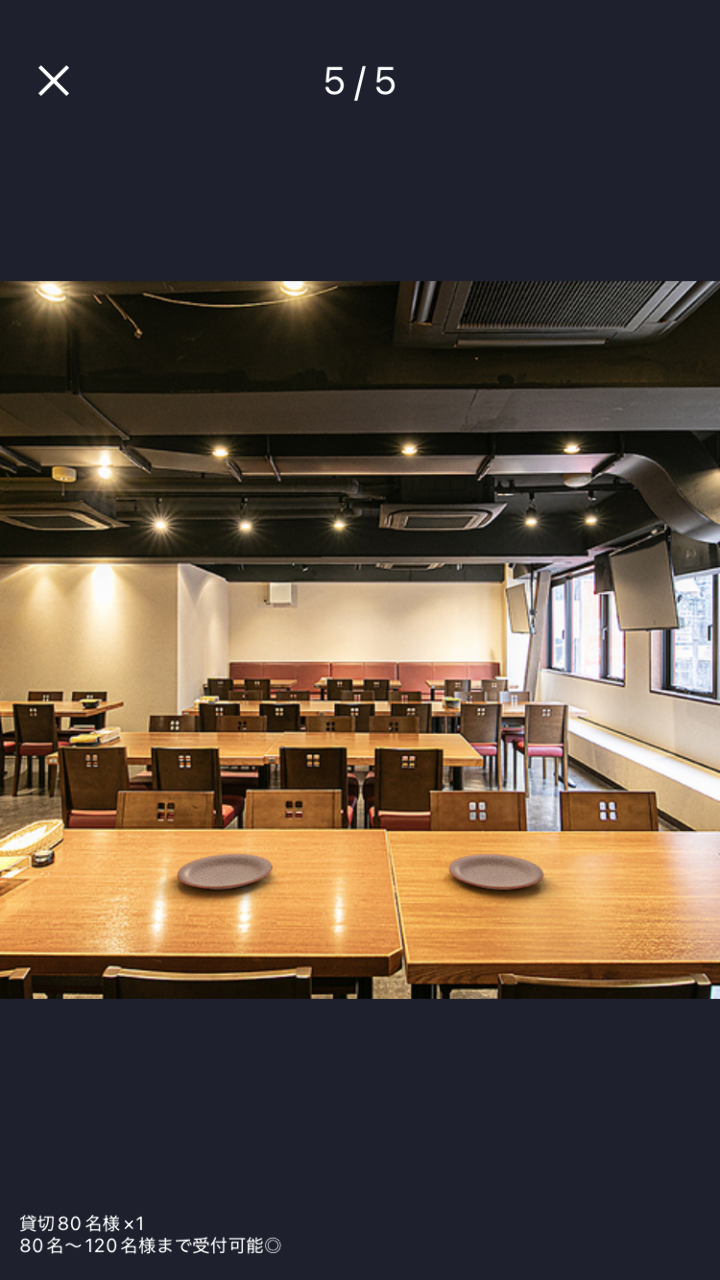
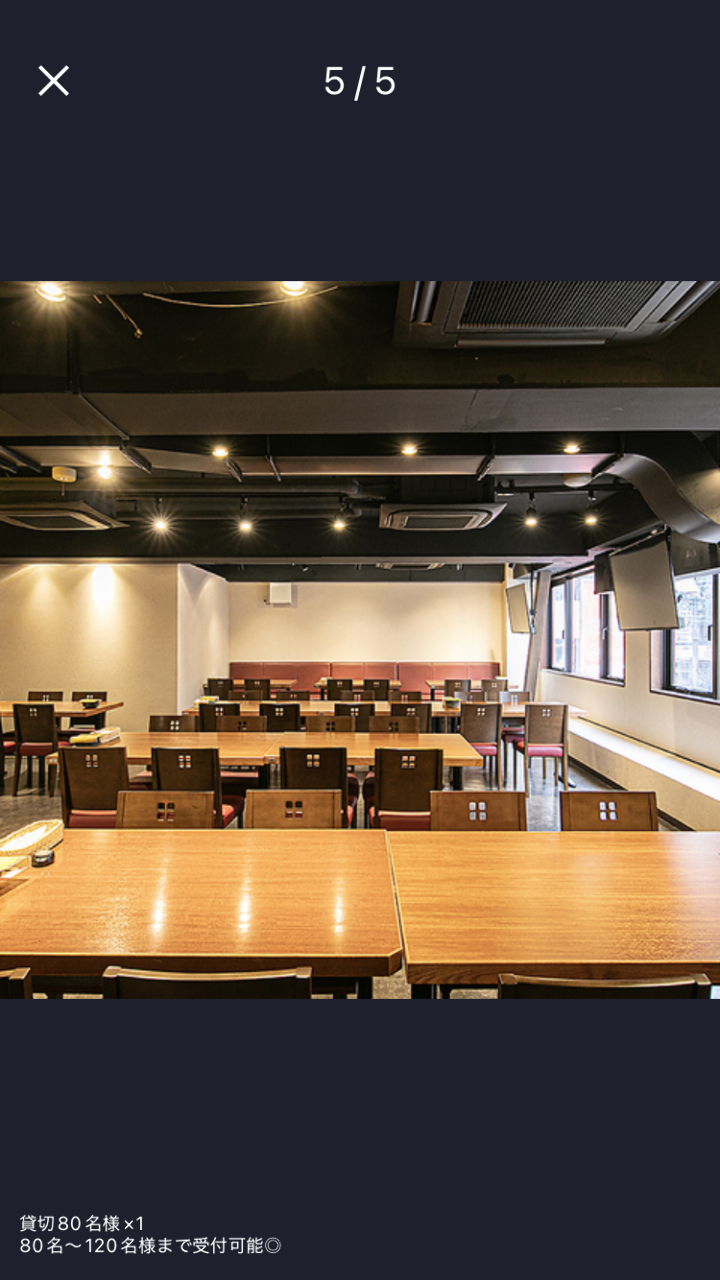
- plate (225, 872)
- plate (495, 873)
